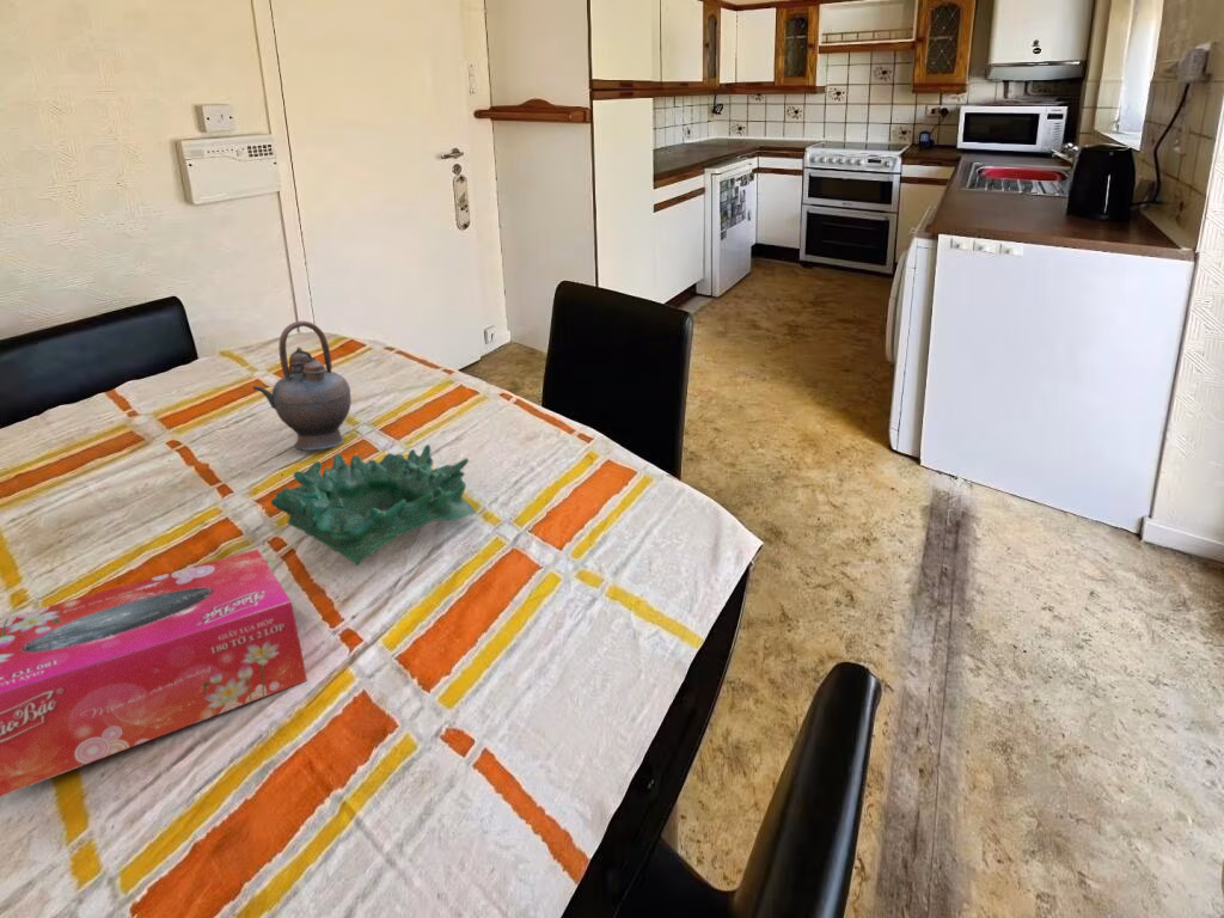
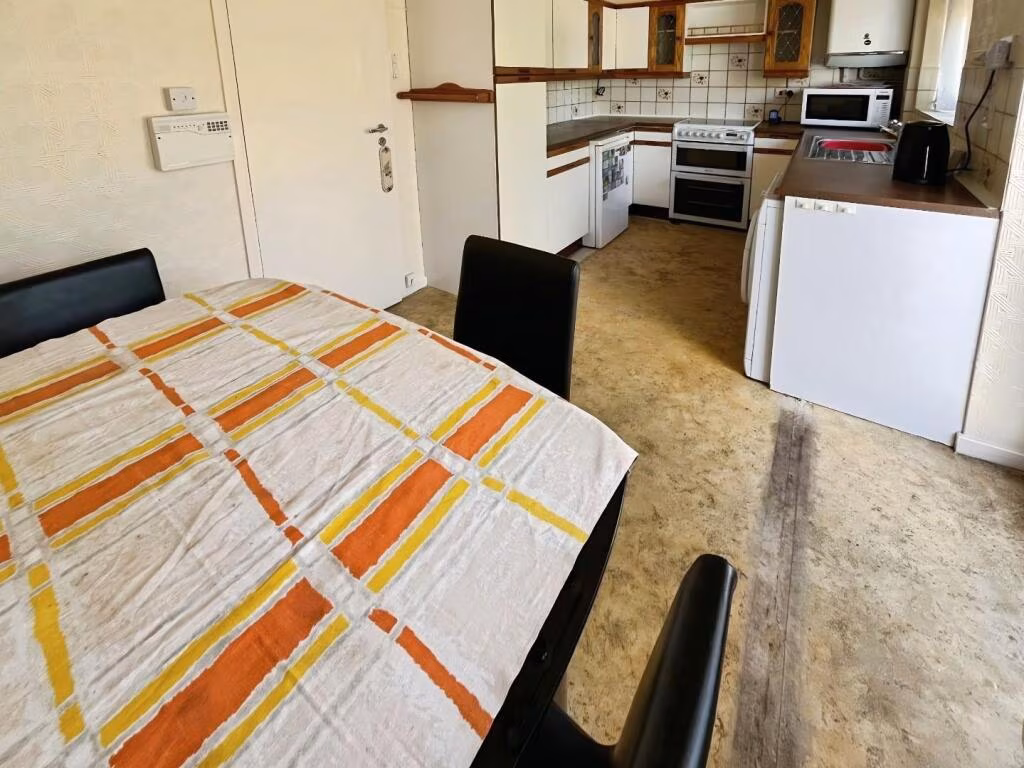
- teapot (301, 386)
- decorative bowl (379, 497)
- tissue box (135, 659)
